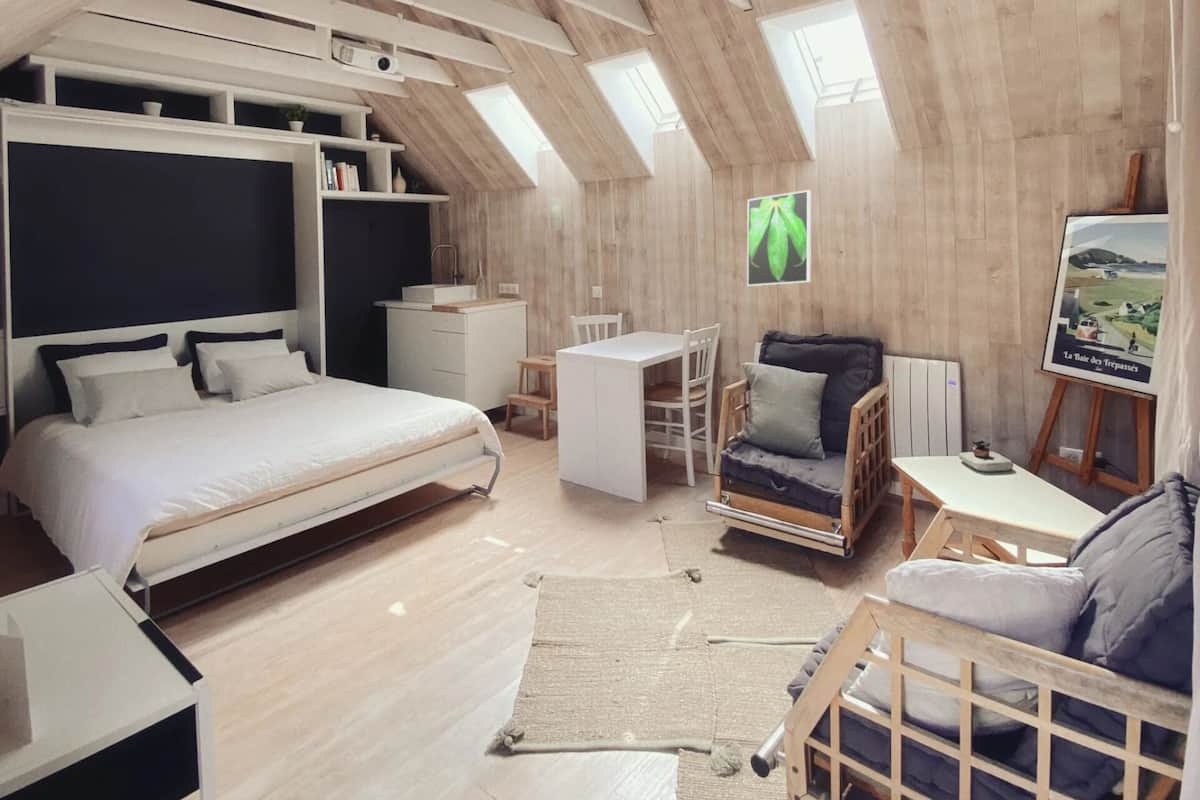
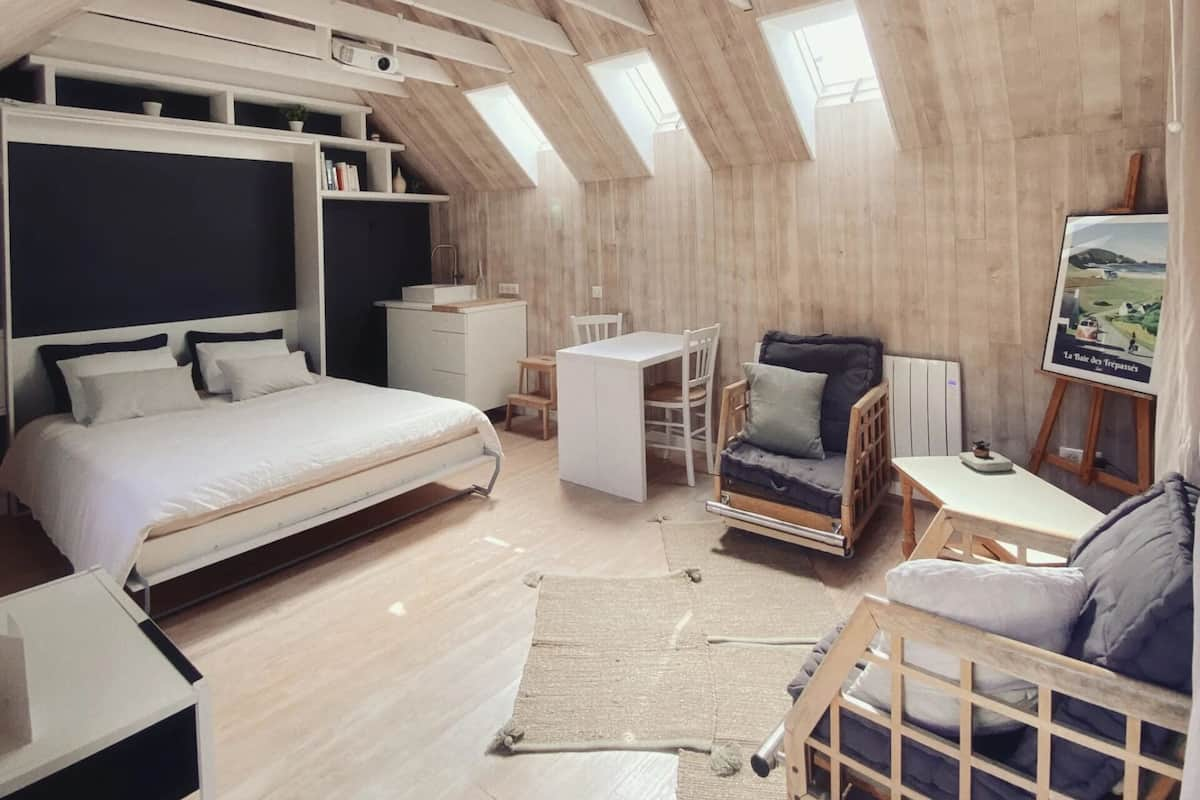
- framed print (778, 239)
